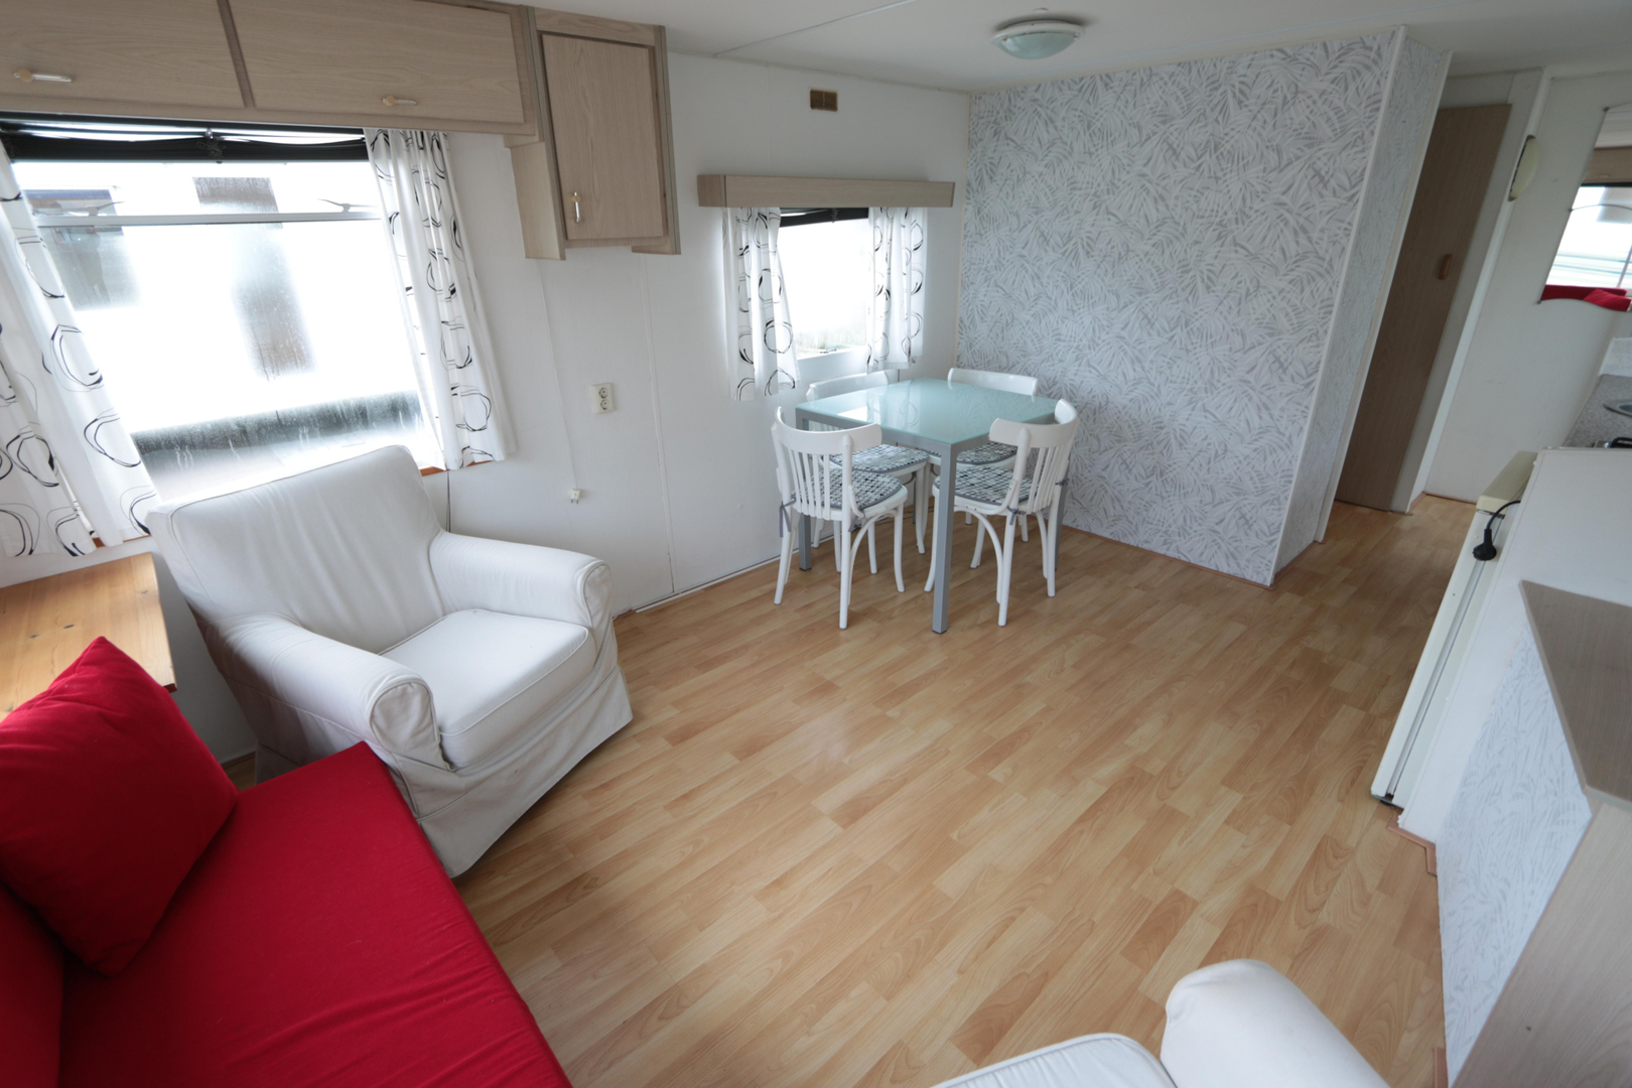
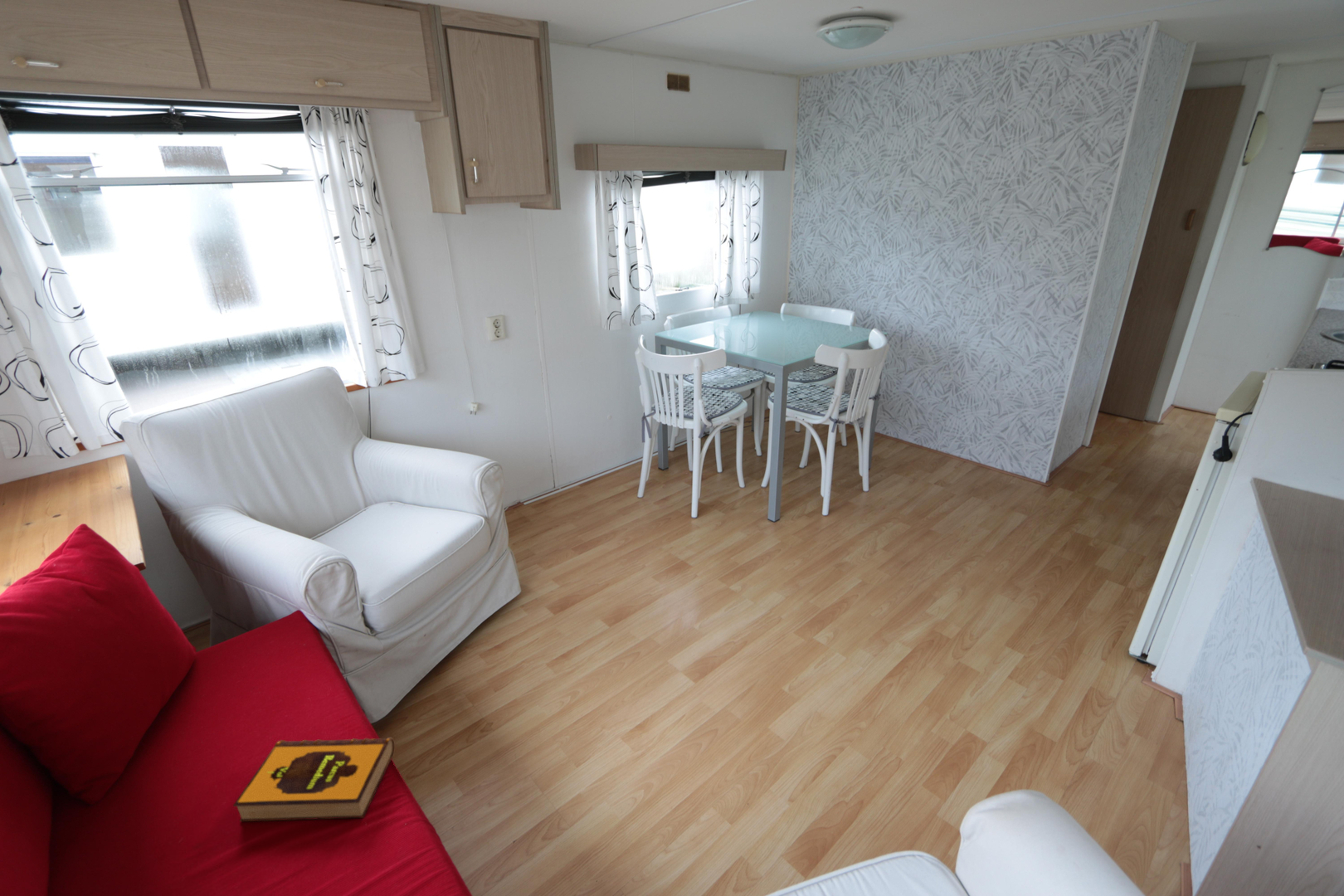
+ hardback book (320, 774)
